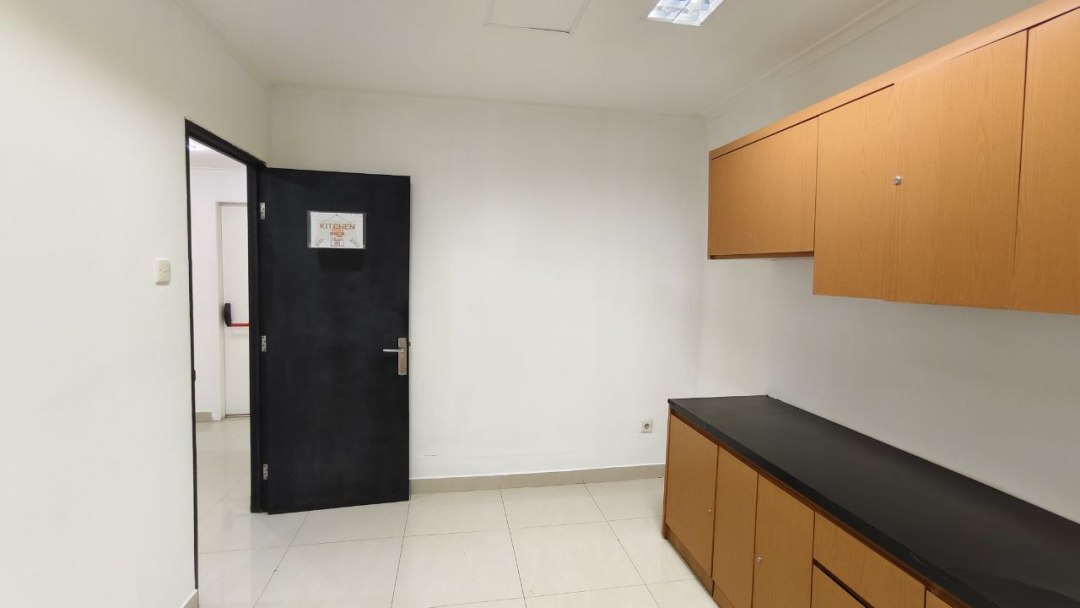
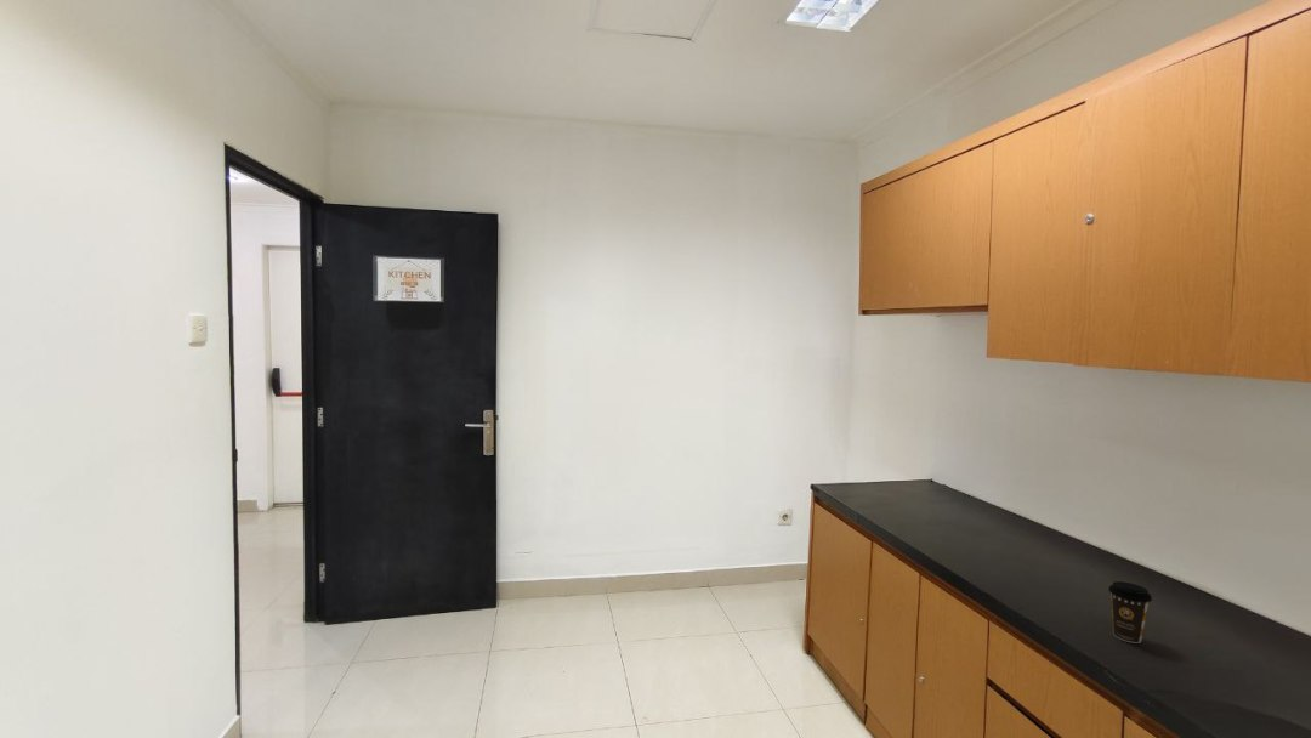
+ coffee cup (1128, 612)
